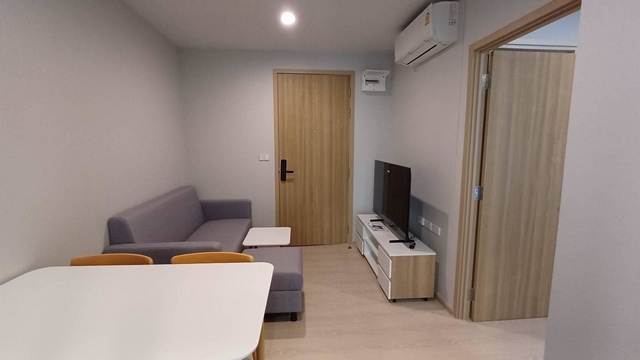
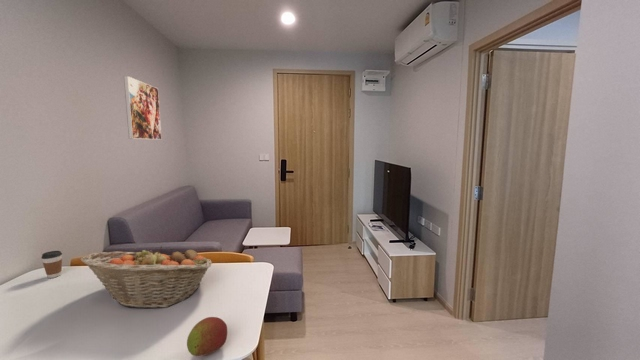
+ coffee cup (53, 264)
+ fruit basket (151, 269)
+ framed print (144, 111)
+ fruit (208, 335)
